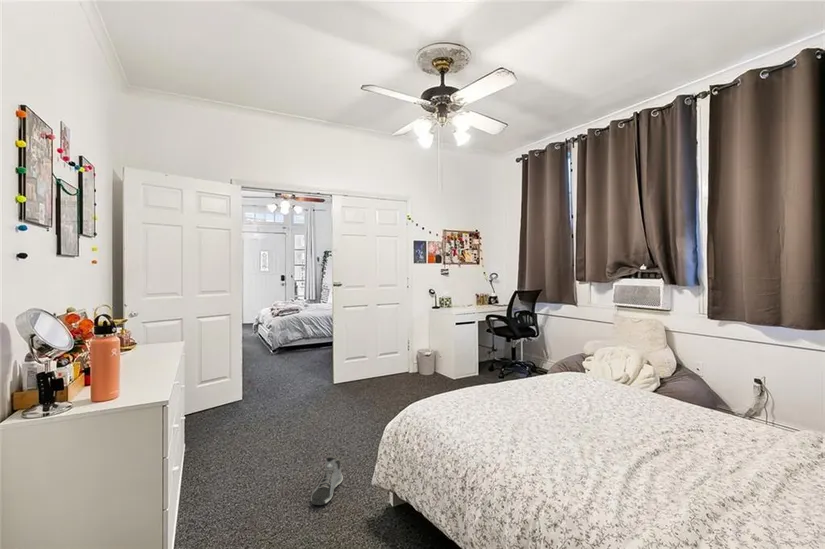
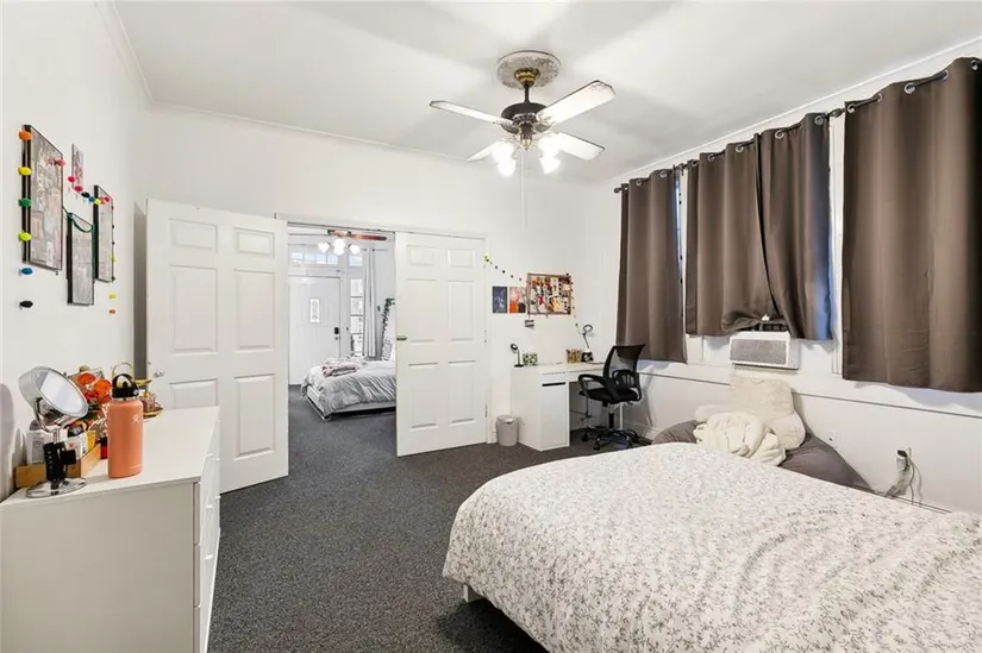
- sneaker (326, 476)
